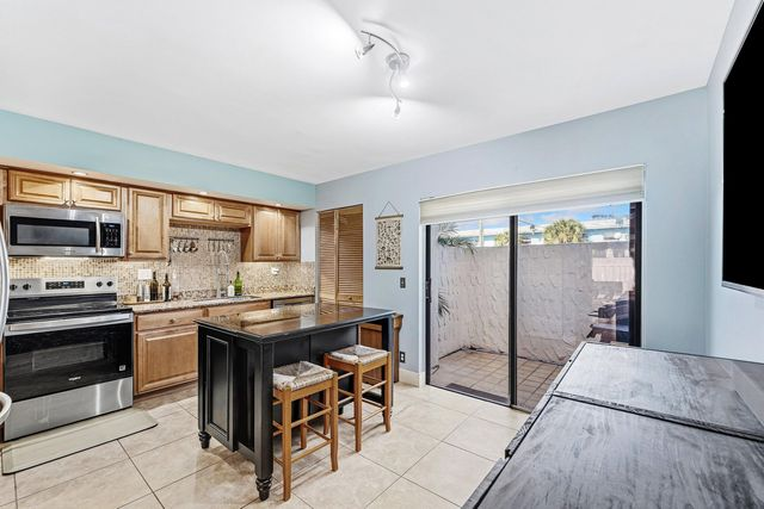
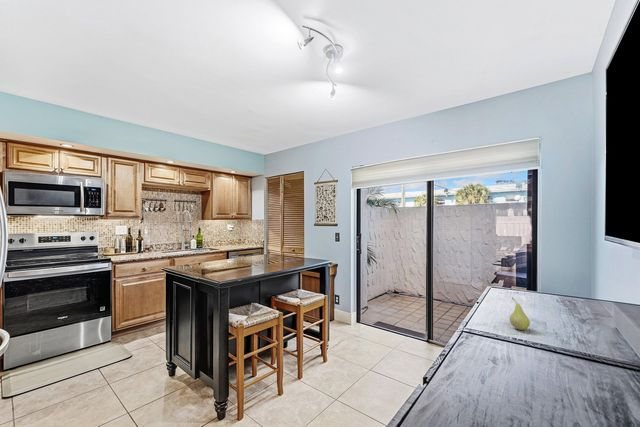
+ fruit (518, 314)
